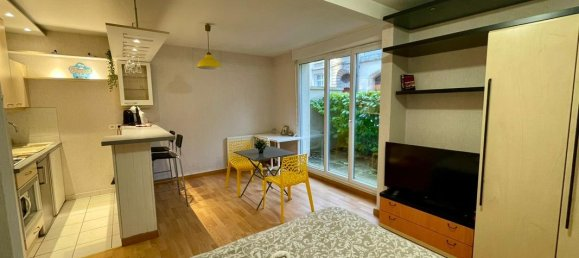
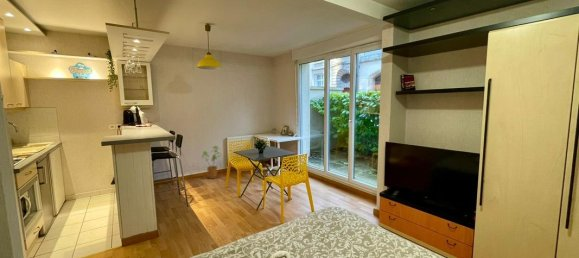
+ house plant (213, 161)
